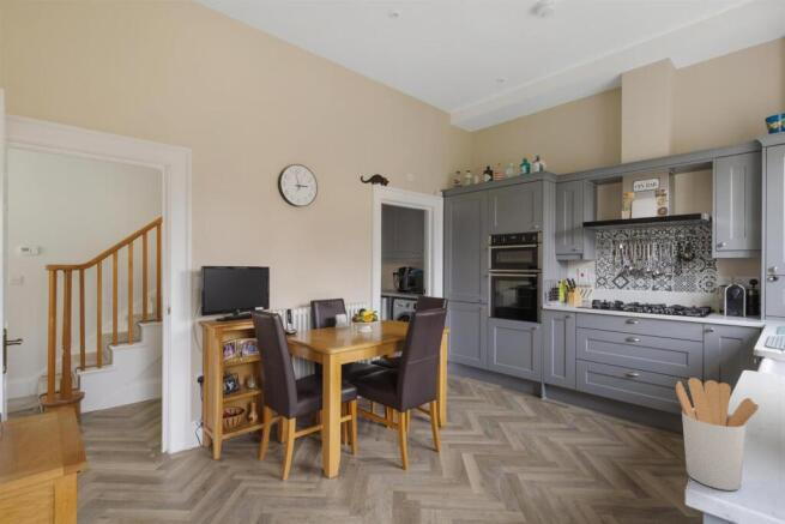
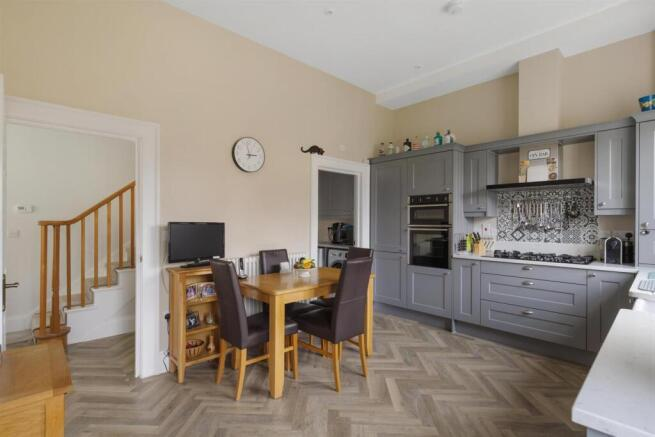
- utensil holder (711, 428)
